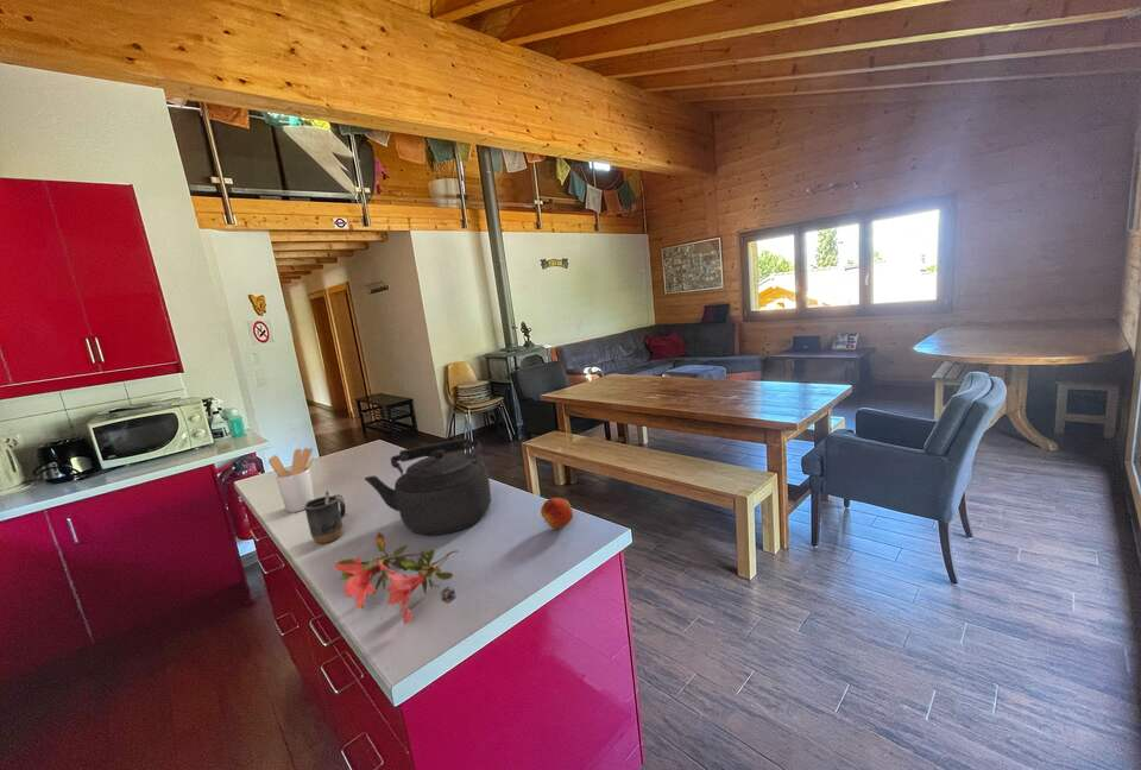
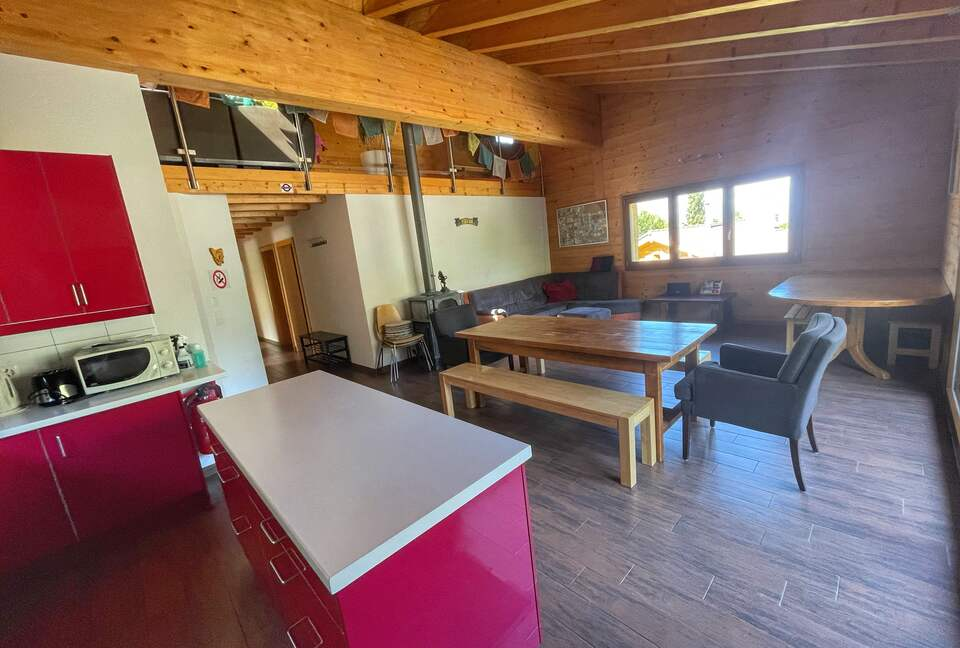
- kettle (440, 484)
- utensil holder (298, 478)
- mug (329, 515)
- fruit (556, 513)
- flower (410, 578)
